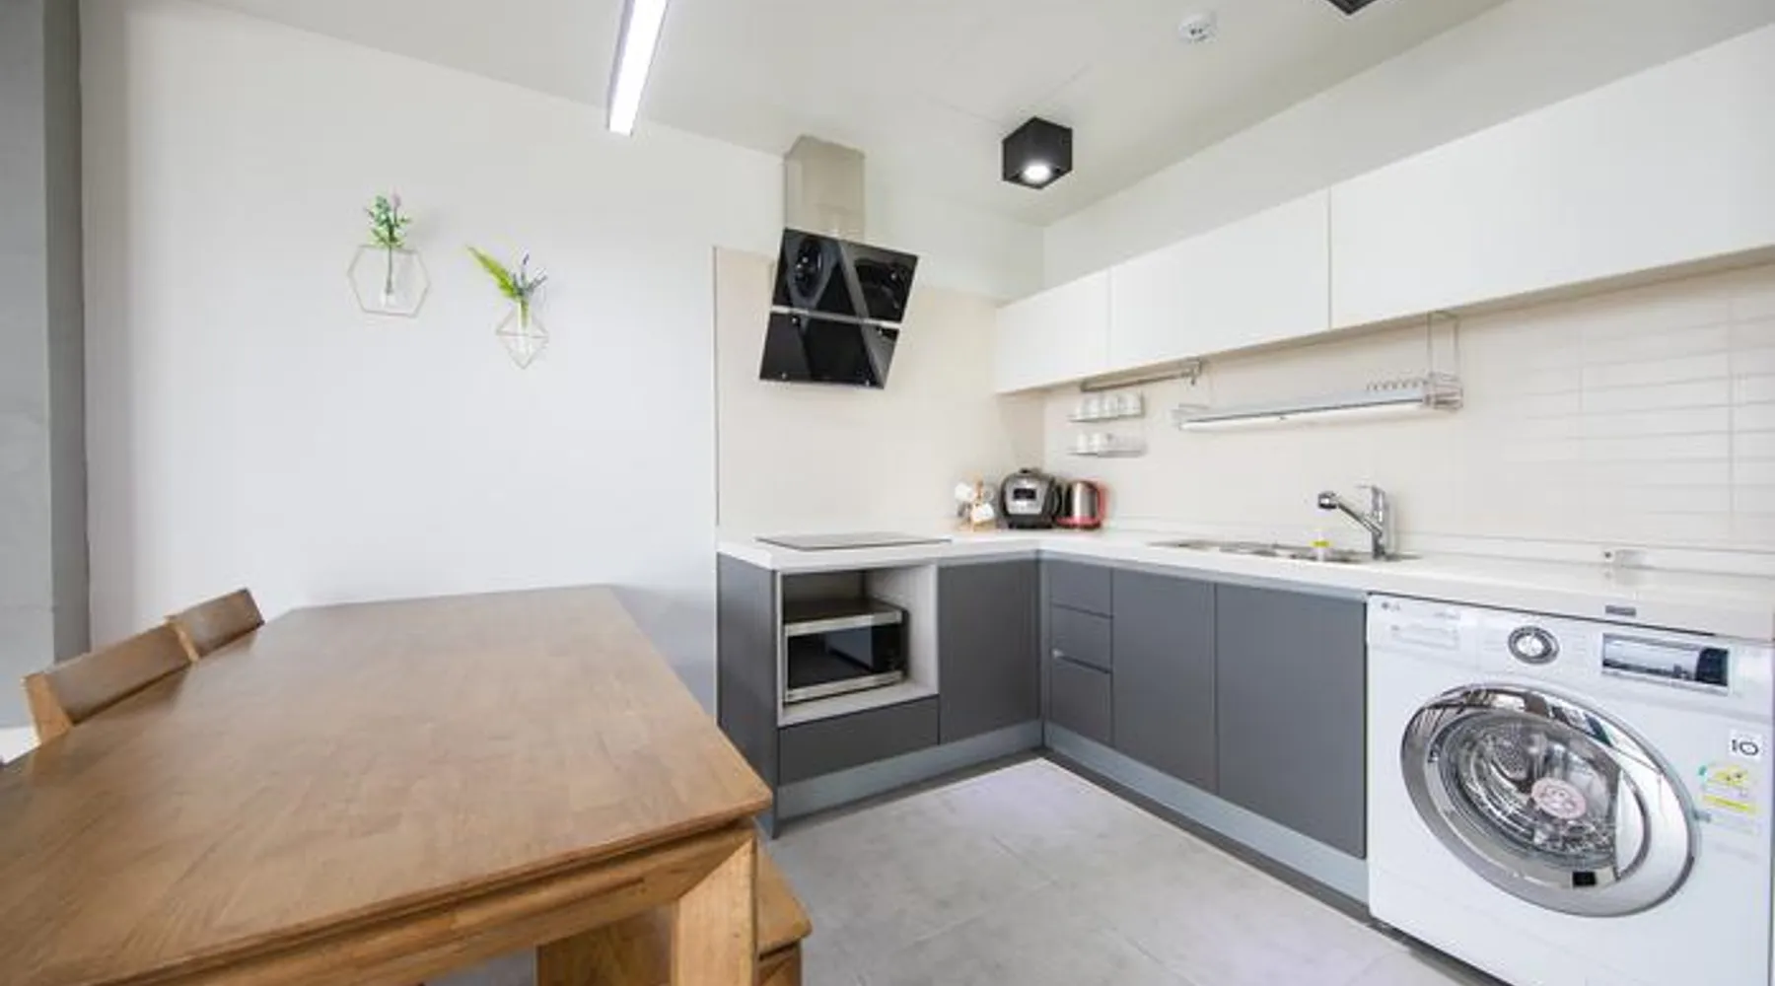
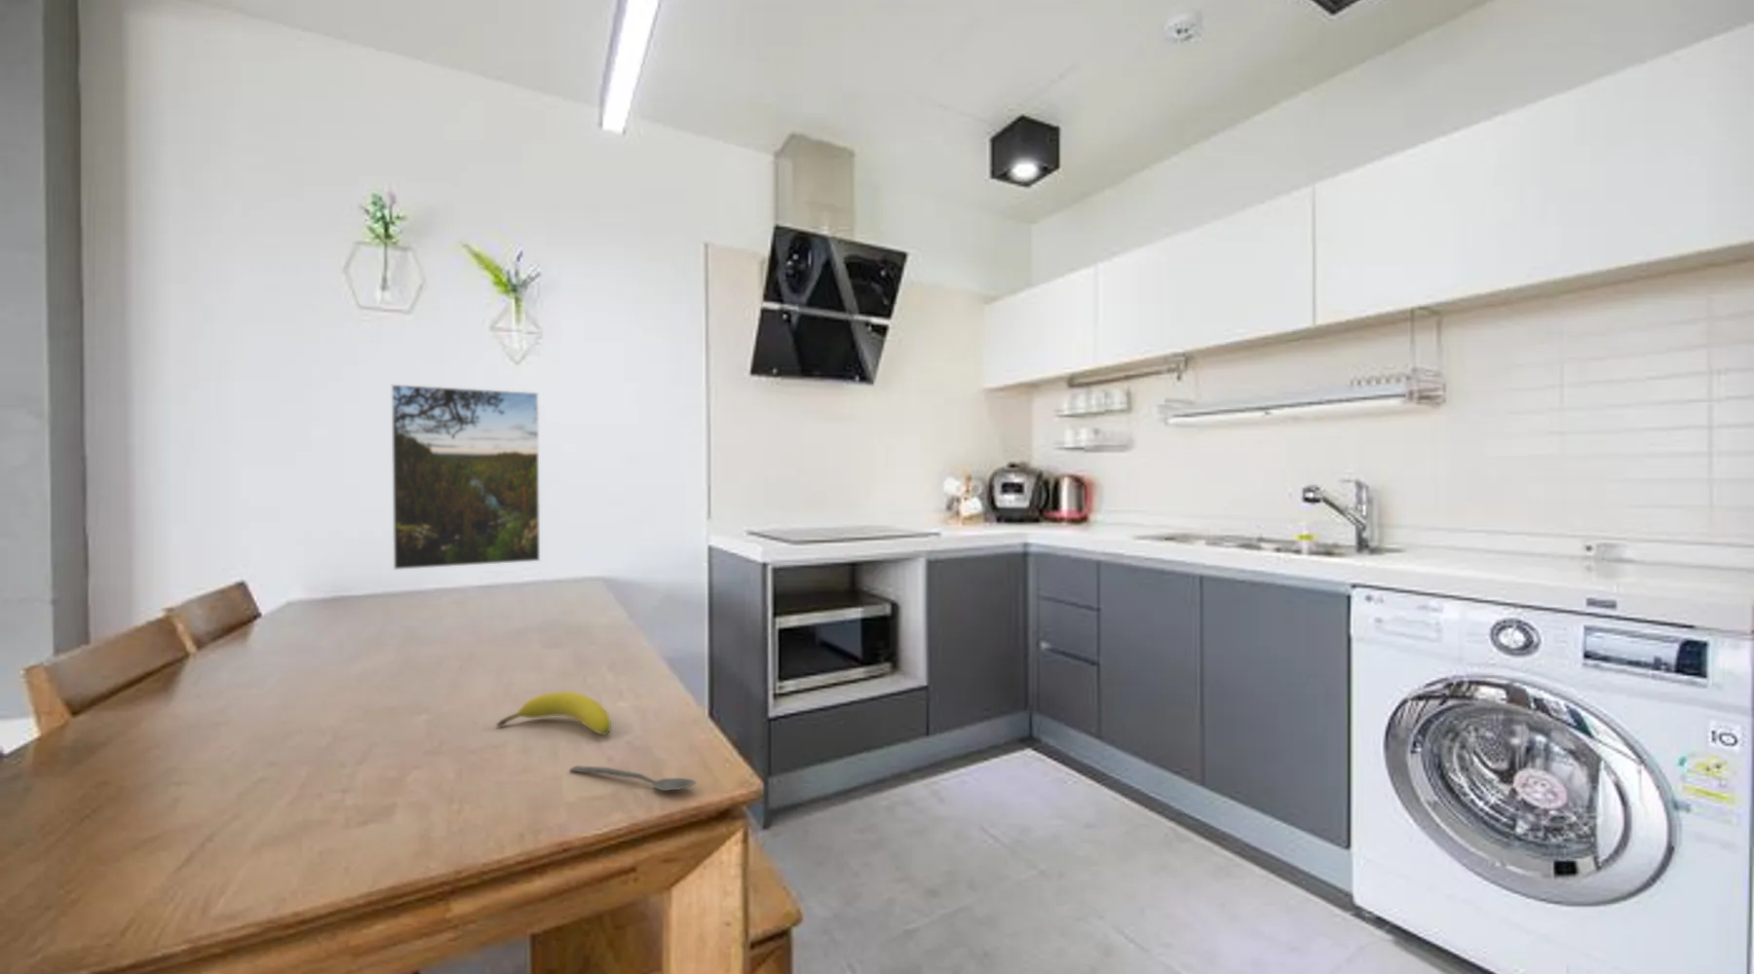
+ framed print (469, 476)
+ fruit (565, 710)
+ spoon (631, 775)
